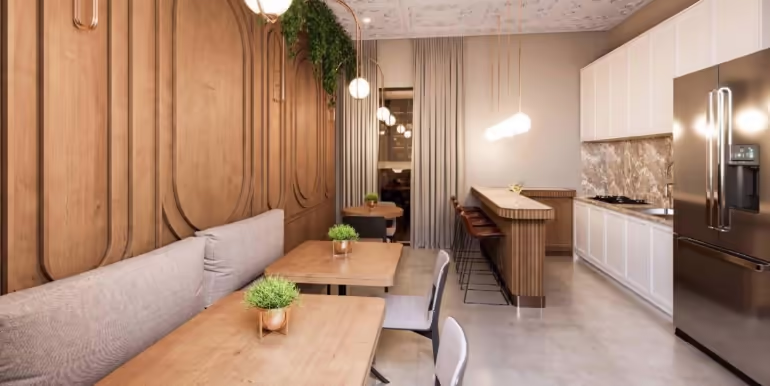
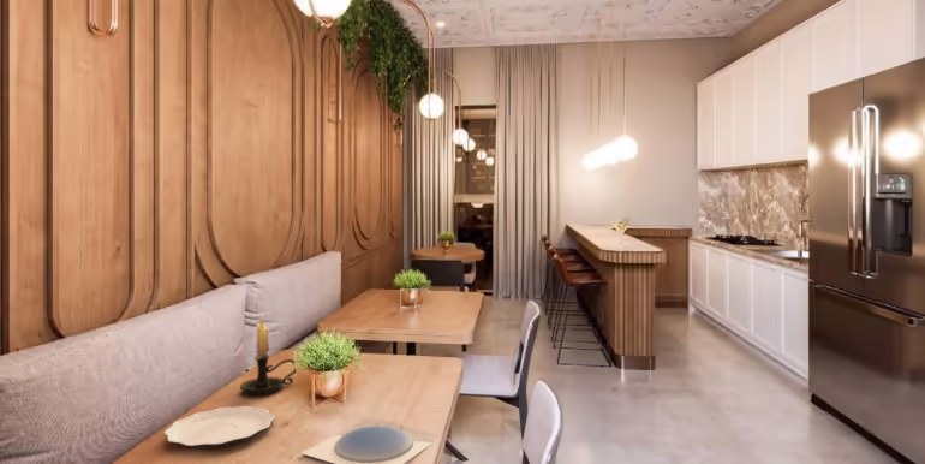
+ plate (221, 427)
+ plate (374, 439)
+ candle holder (268, 350)
